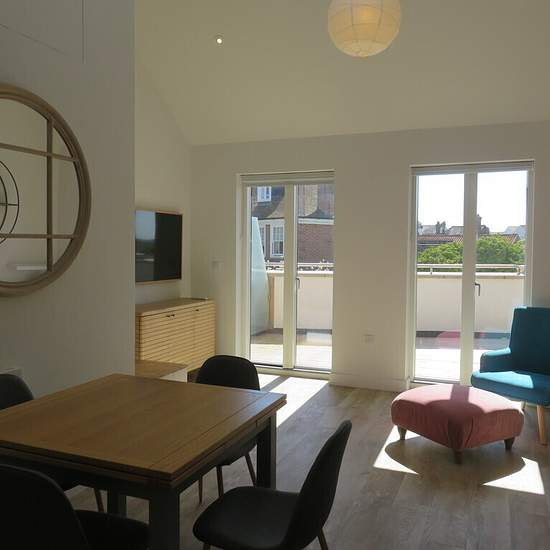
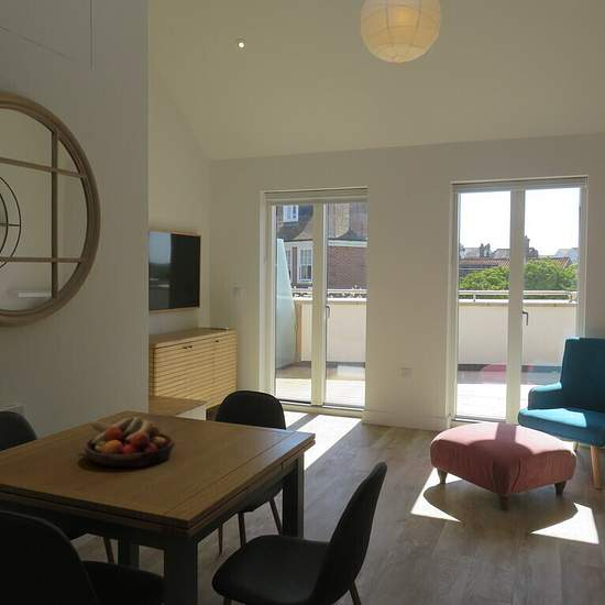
+ fruit bowl (129, 438)
